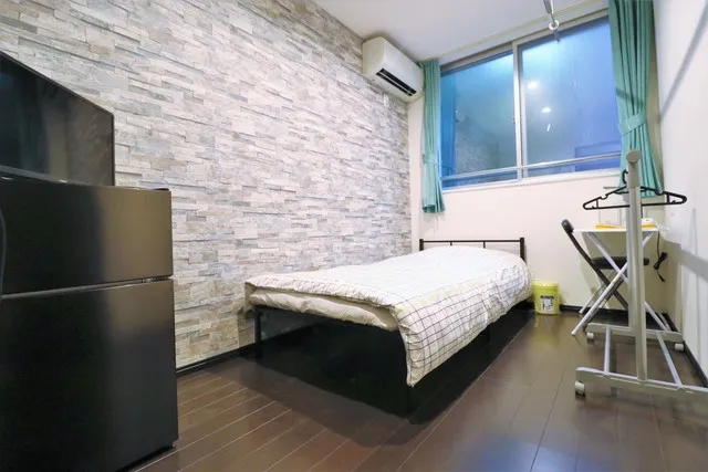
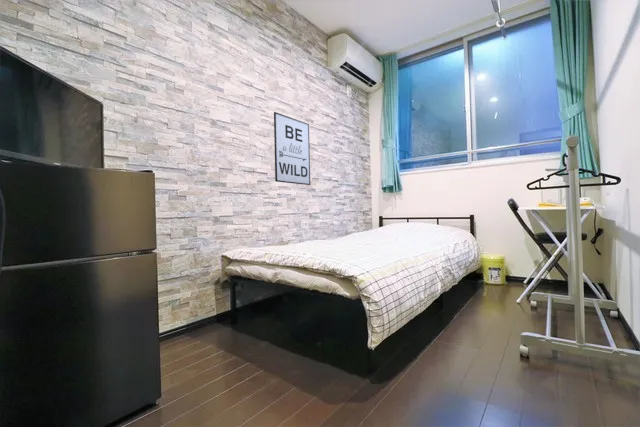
+ wall art (293, 150)
